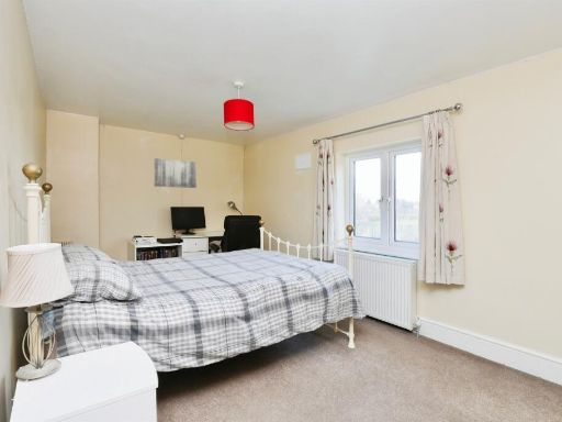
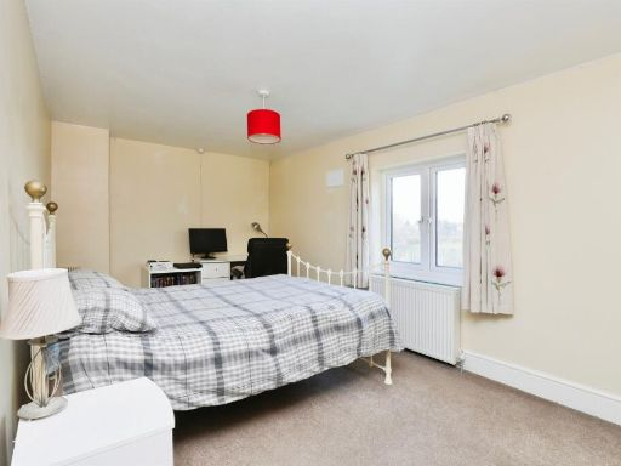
- wall art (176, 174)
